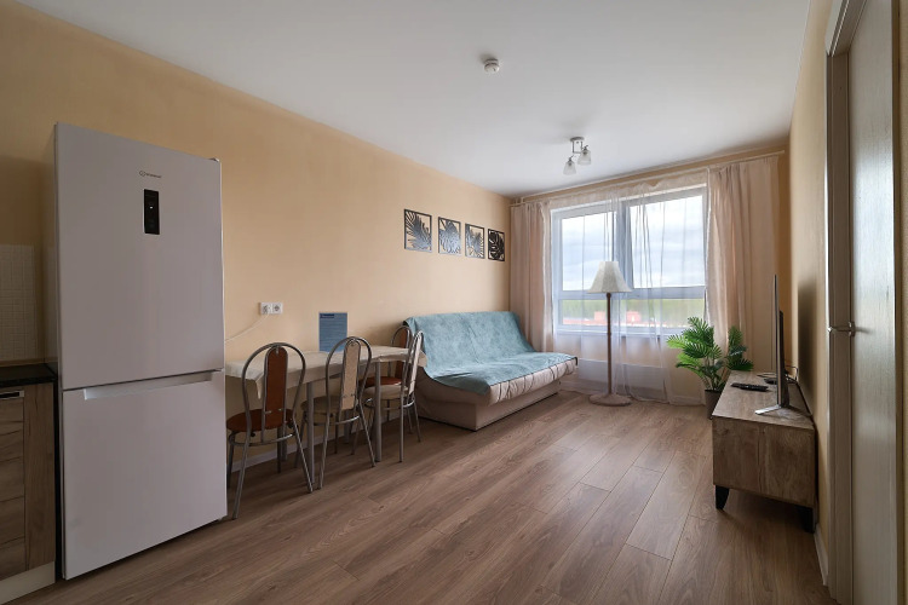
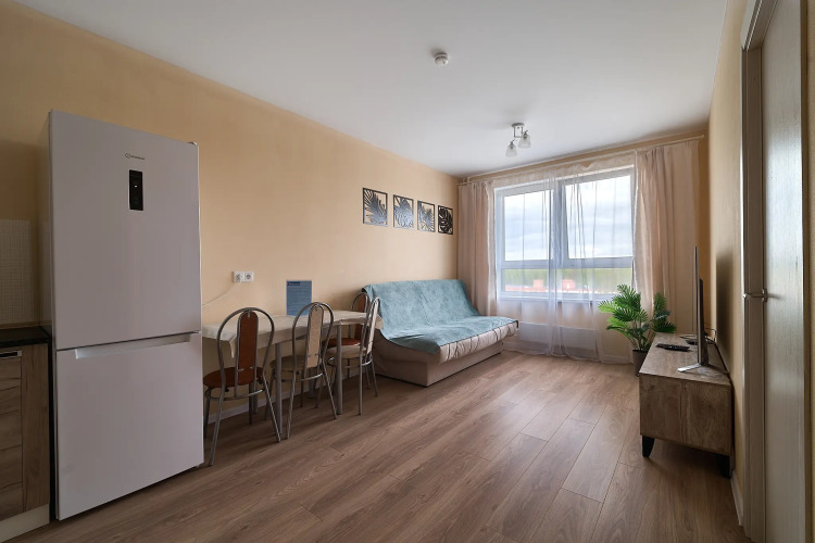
- floor lamp (609, 332)
